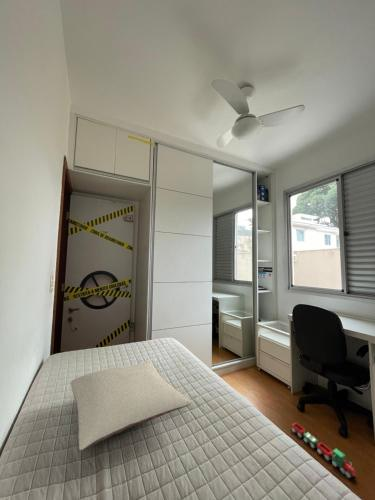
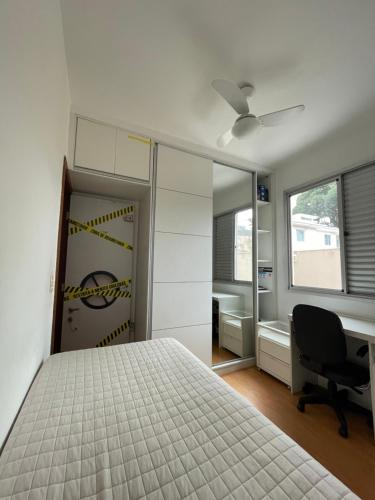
- toy train (319, 444)
- pillow (127, 392)
